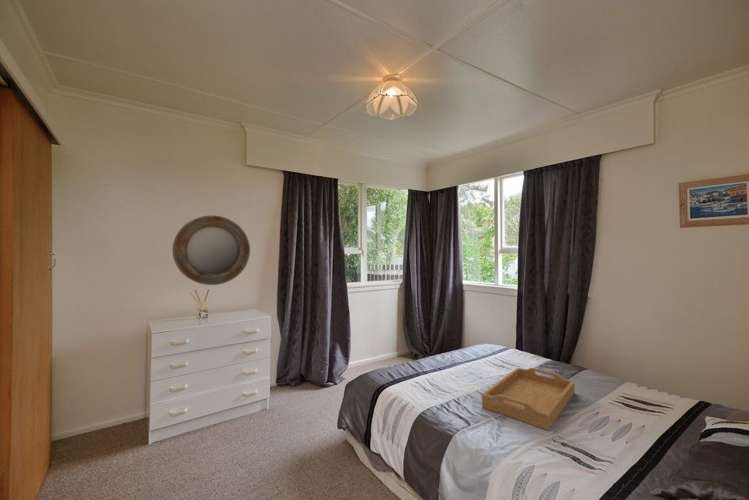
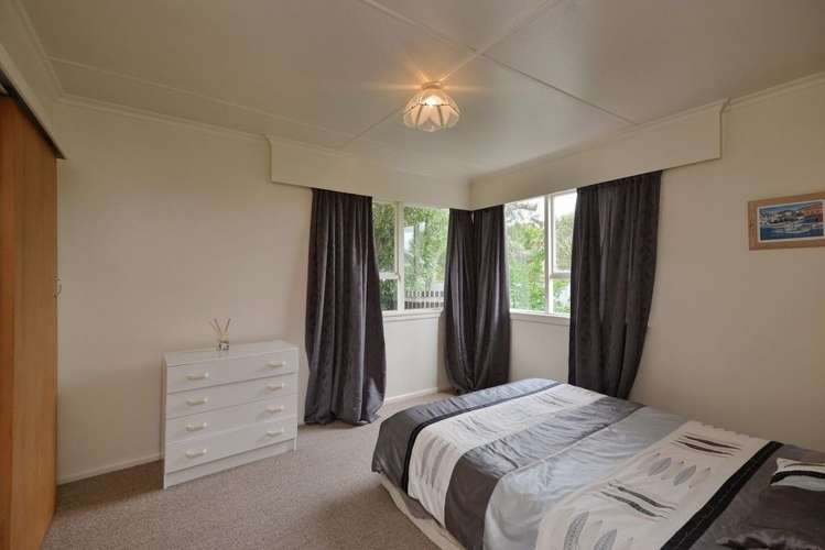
- serving tray (530, 391)
- home mirror (213, 250)
